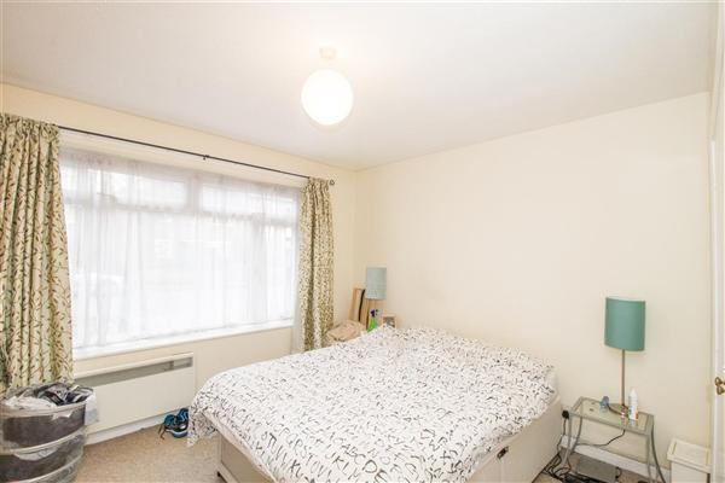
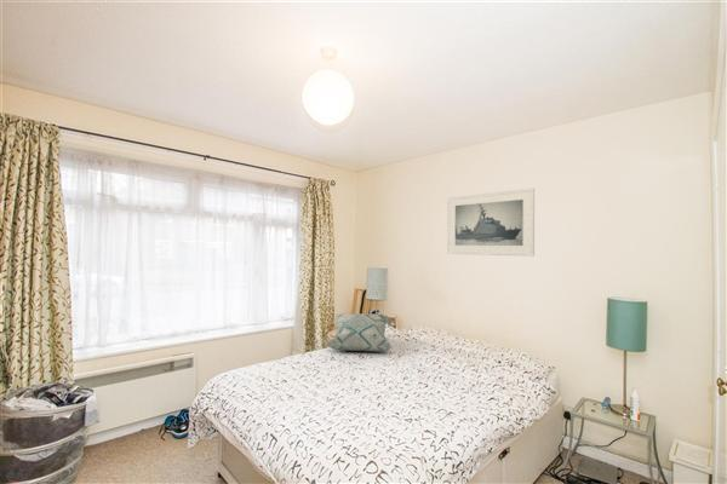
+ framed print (486, 224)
+ decorative pillow (360, 330)
